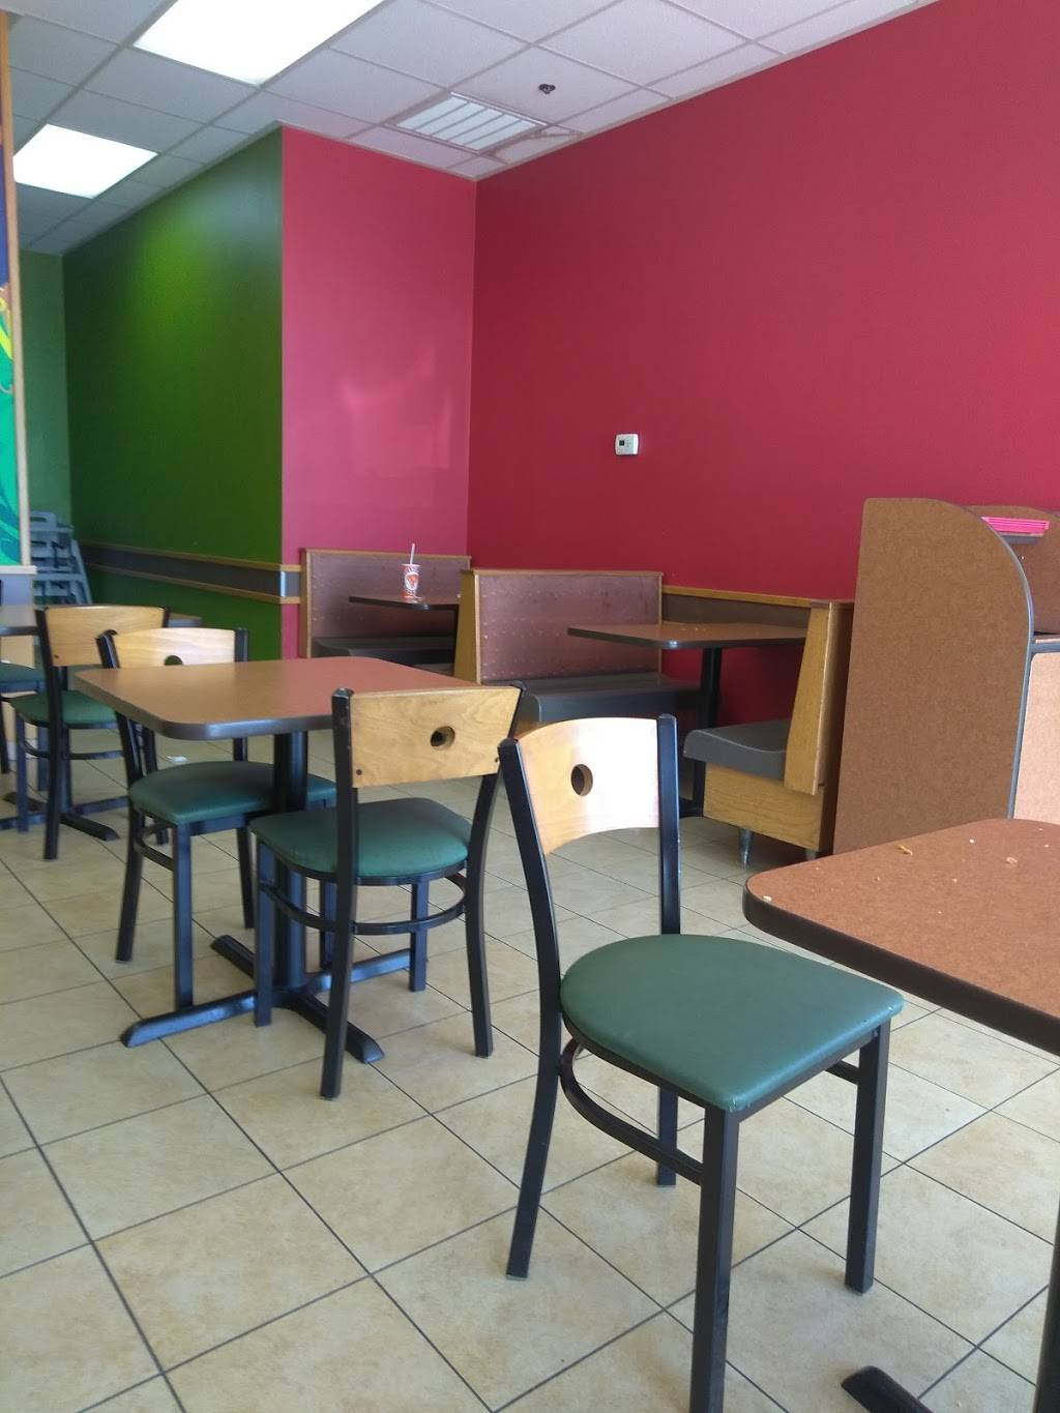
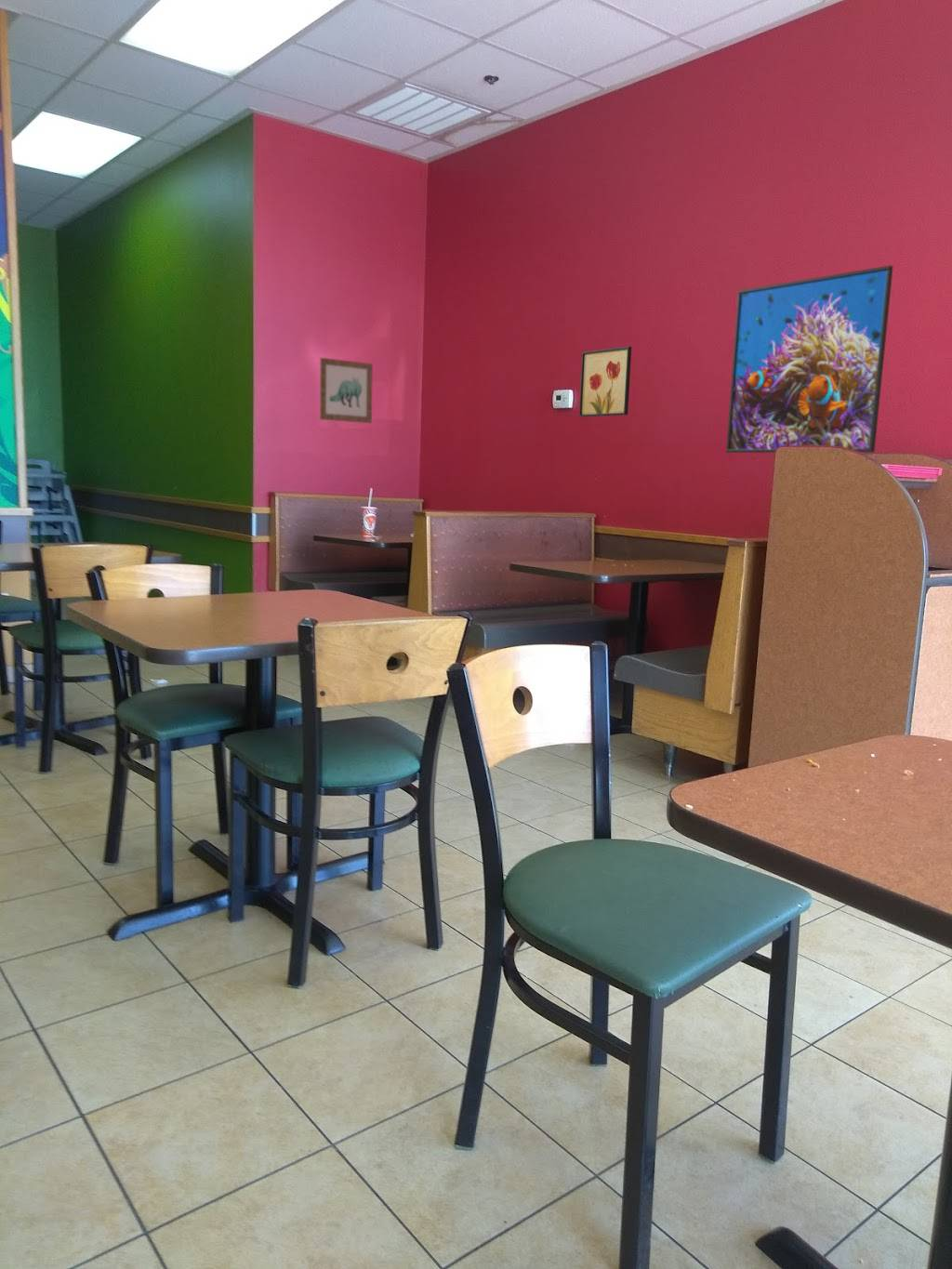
+ wall art (346, 390)
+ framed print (802, 366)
+ wall art (605, 382)
